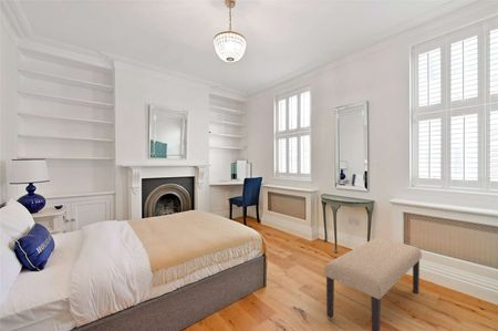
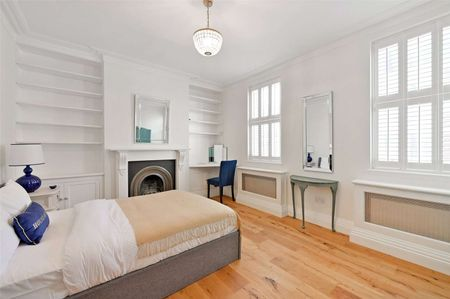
- bench (376, 278)
